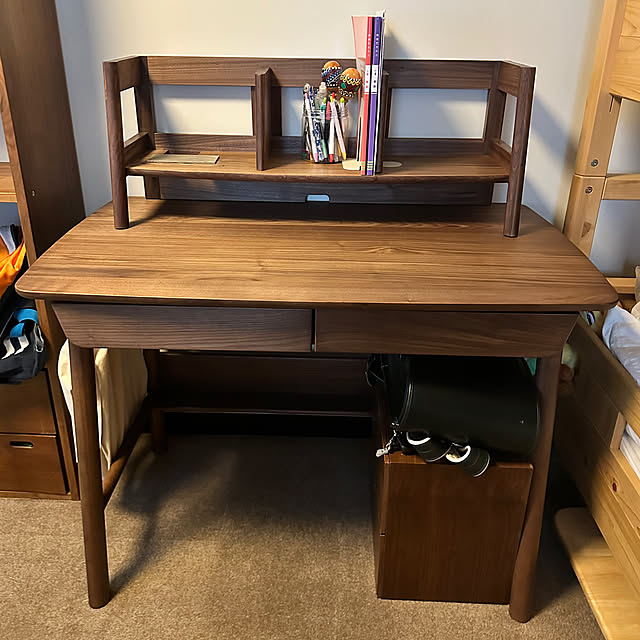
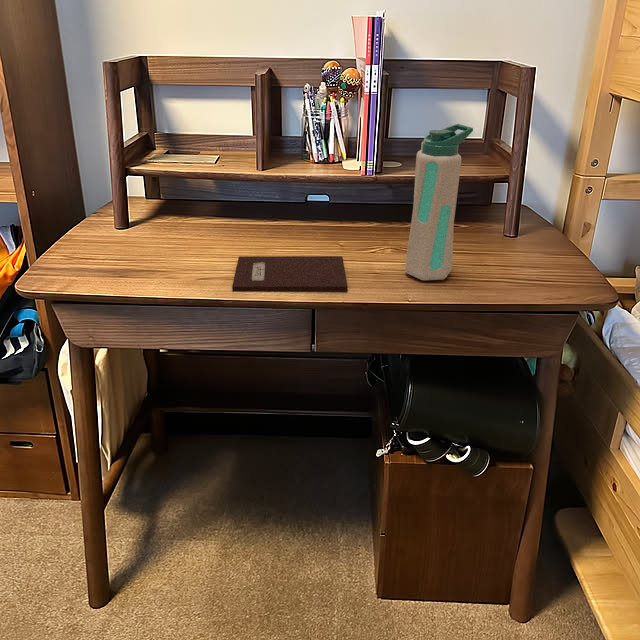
+ water bottle (437, 204)
+ notebook (290, 272)
